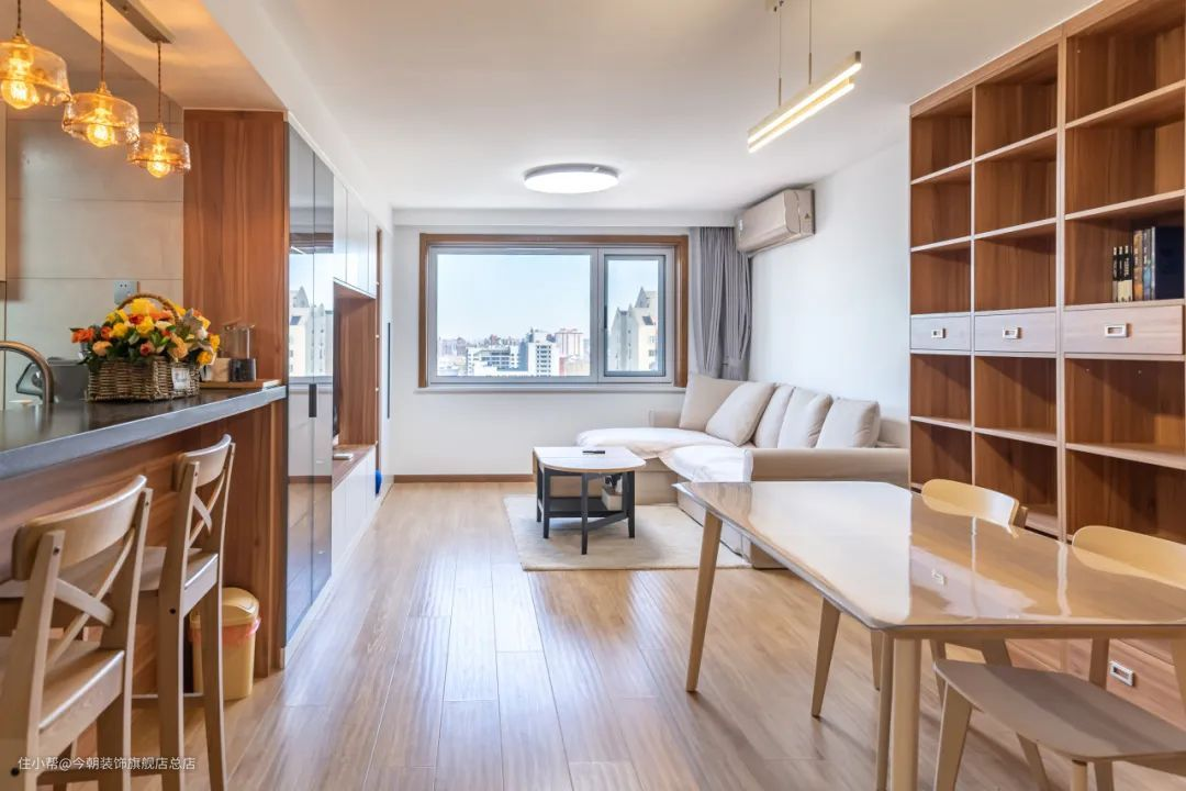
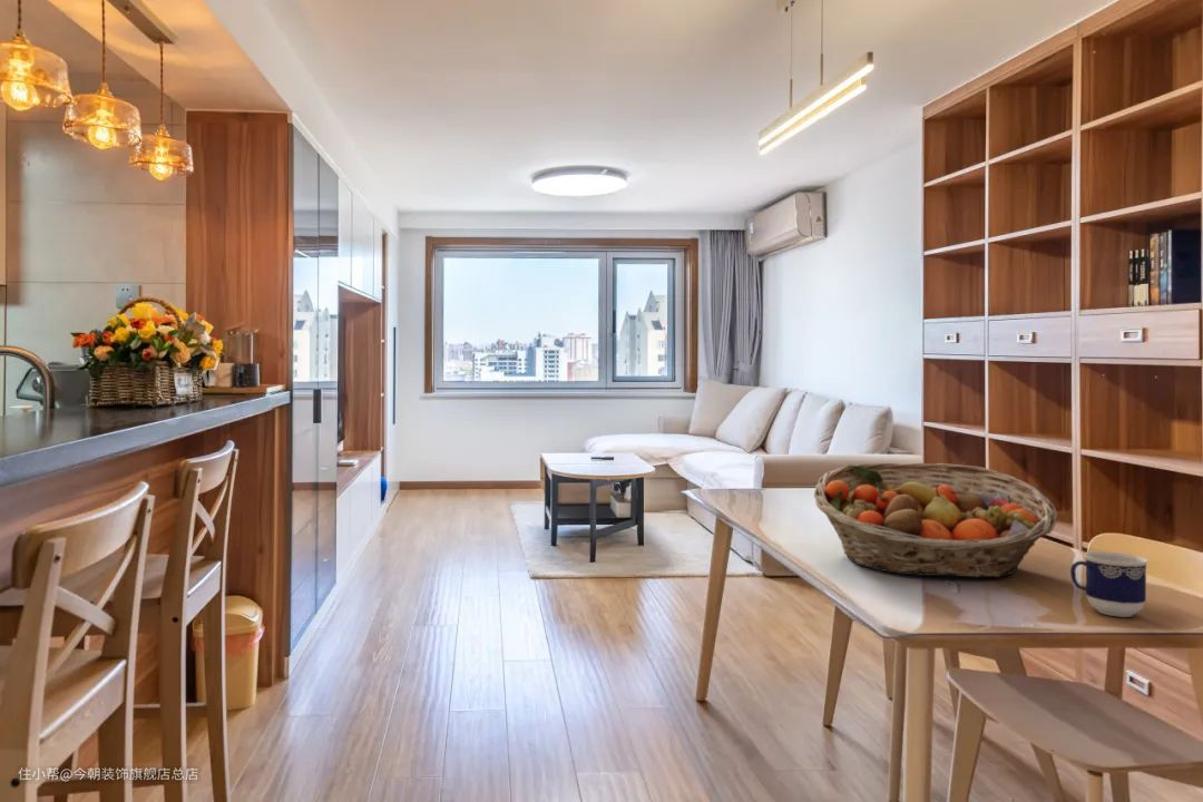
+ cup (1106, 584)
+ fruit basket (928, 515)
